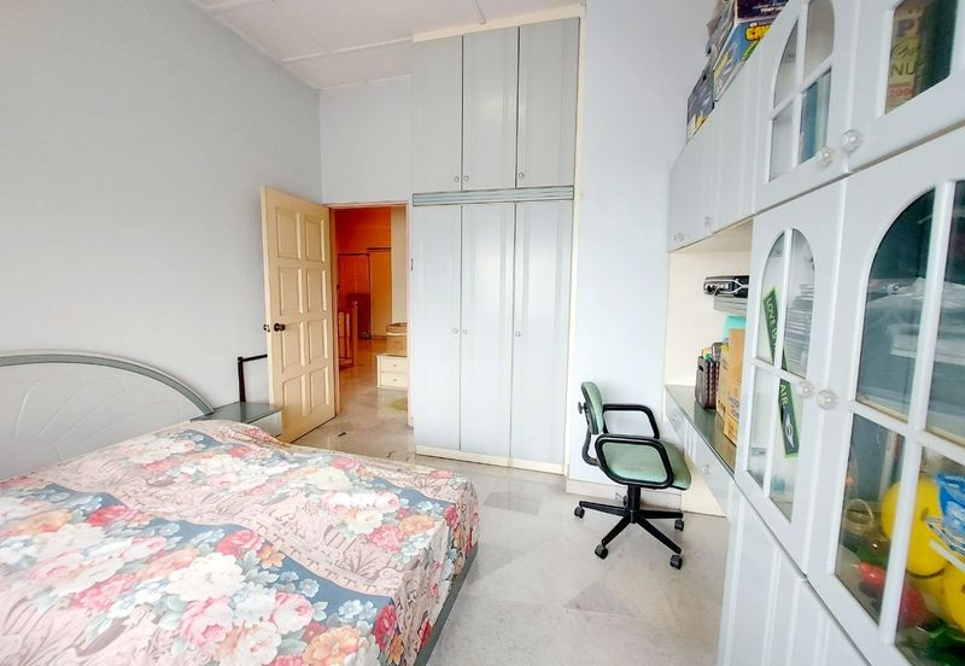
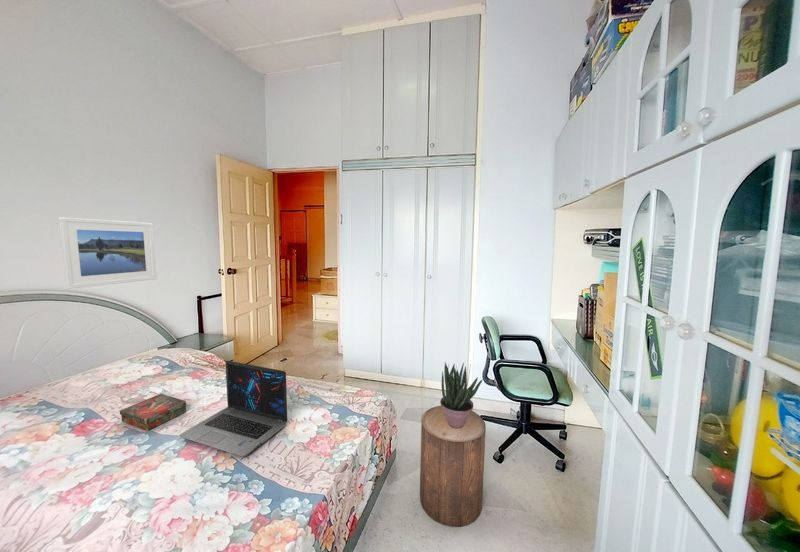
+ stool (451, 460)
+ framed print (114, 252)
+ book (154, 411)
+ laptop (234, 404)
+ potted plant (458, 393)
